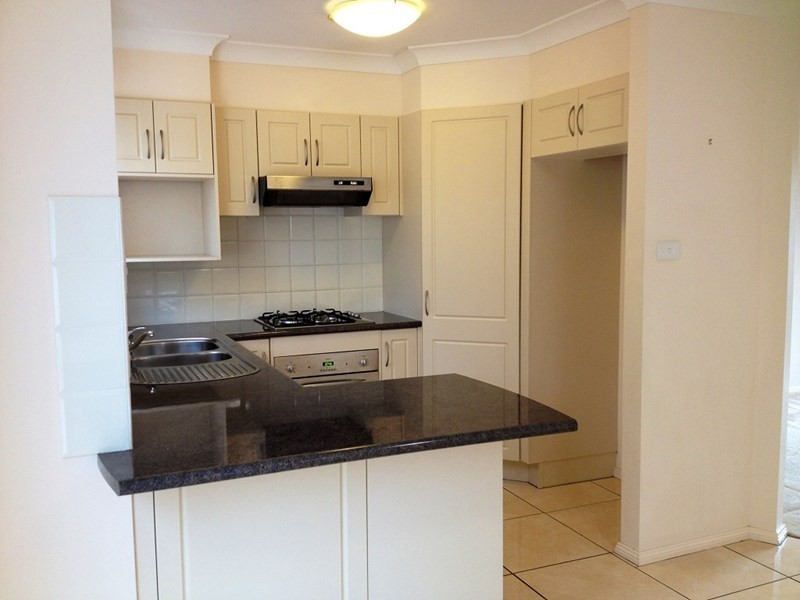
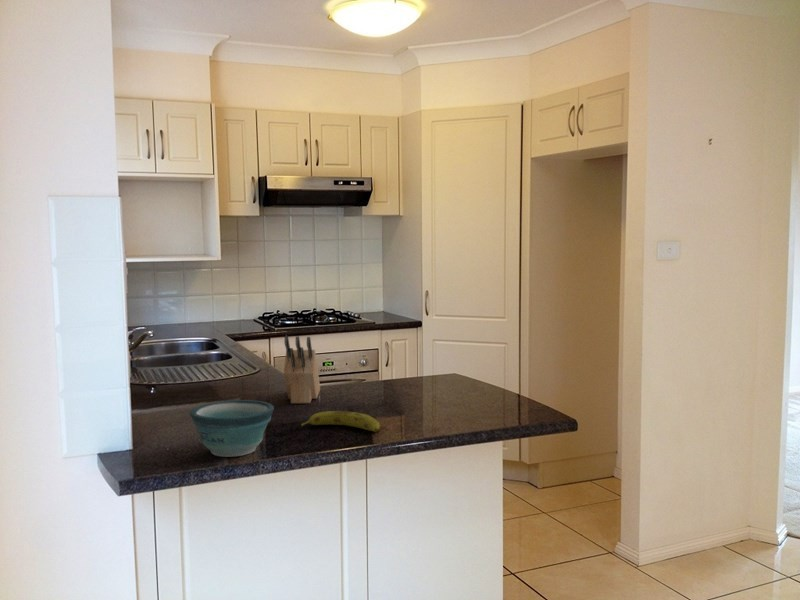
+ bowl (233, 429)
+ knife block (301, 365)
+ fruit (345, 422)
